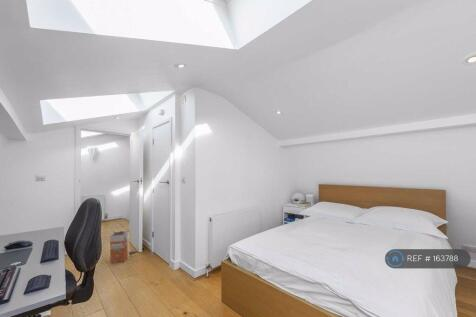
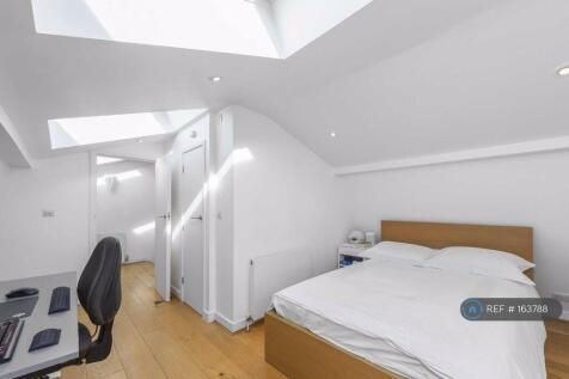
- waste bin (119, 245)
